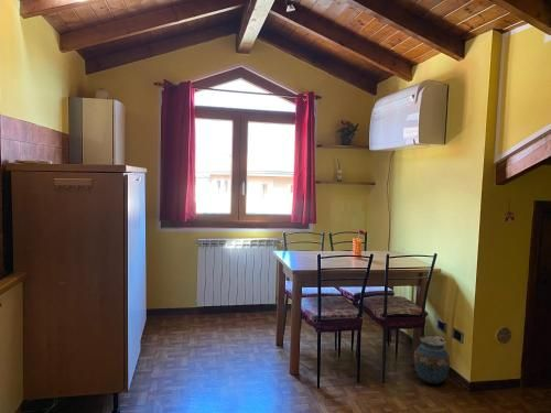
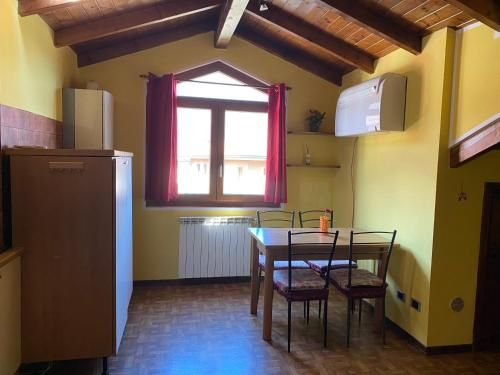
- vase (431, 359)
